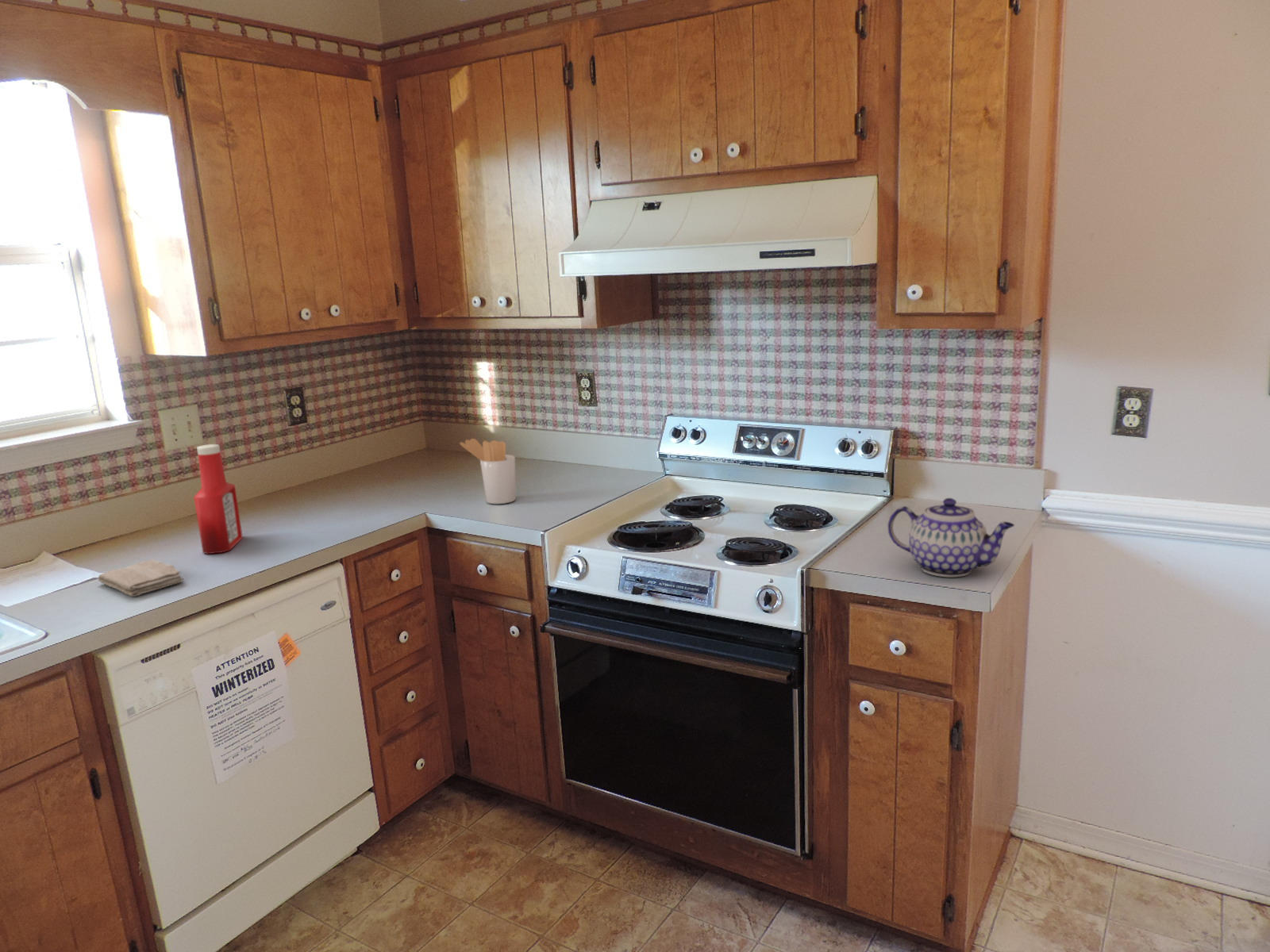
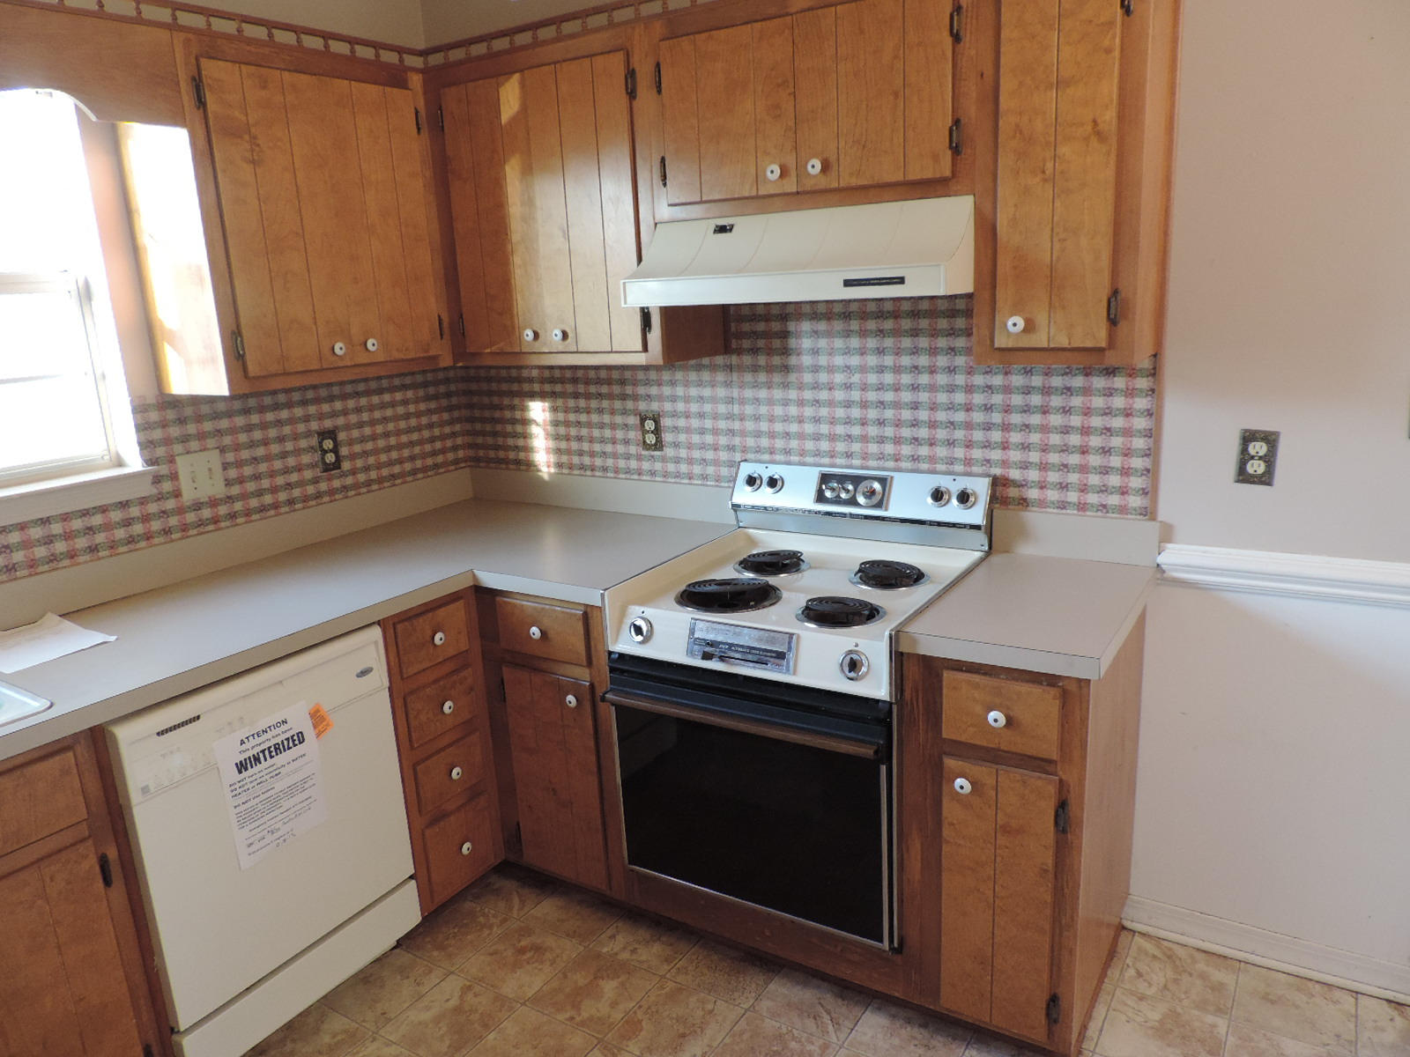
- utensil holder (490, 469)
- washcloth (140, 576)
- teapot (948, 534)
- soap bottle (215, 496)
